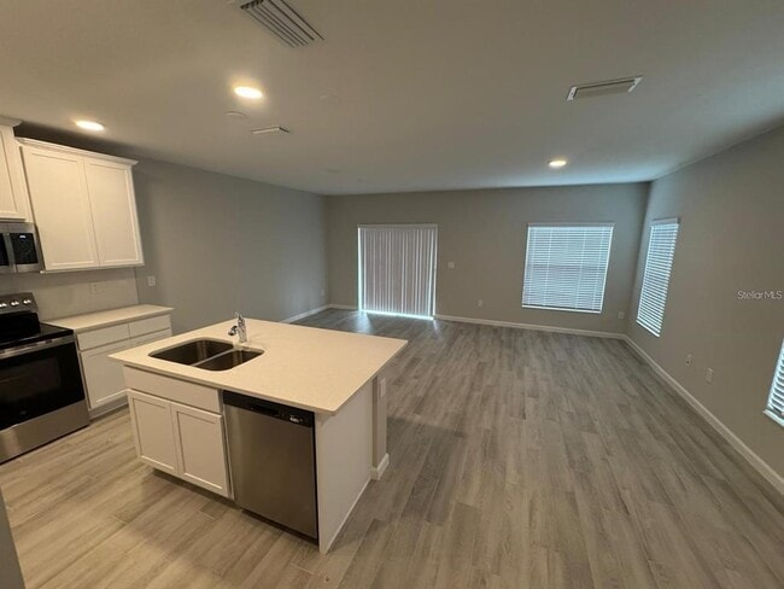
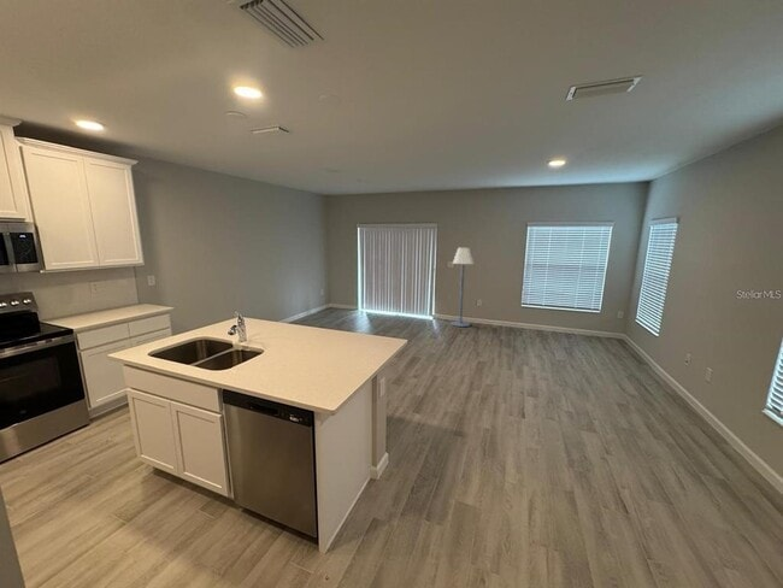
+ floor lamp (461, 287)
